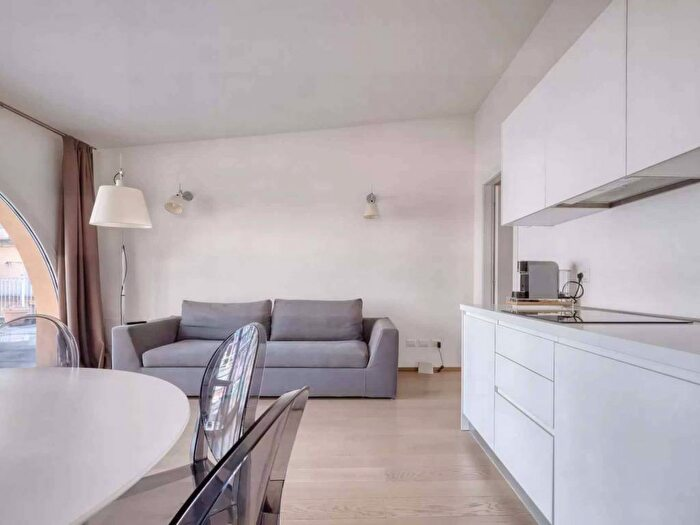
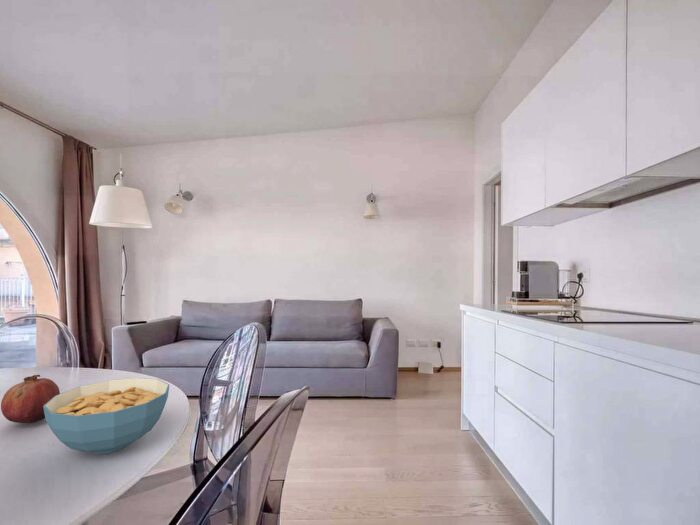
+ fruit (32, 398)
+ cereal bowl (111, 420)
